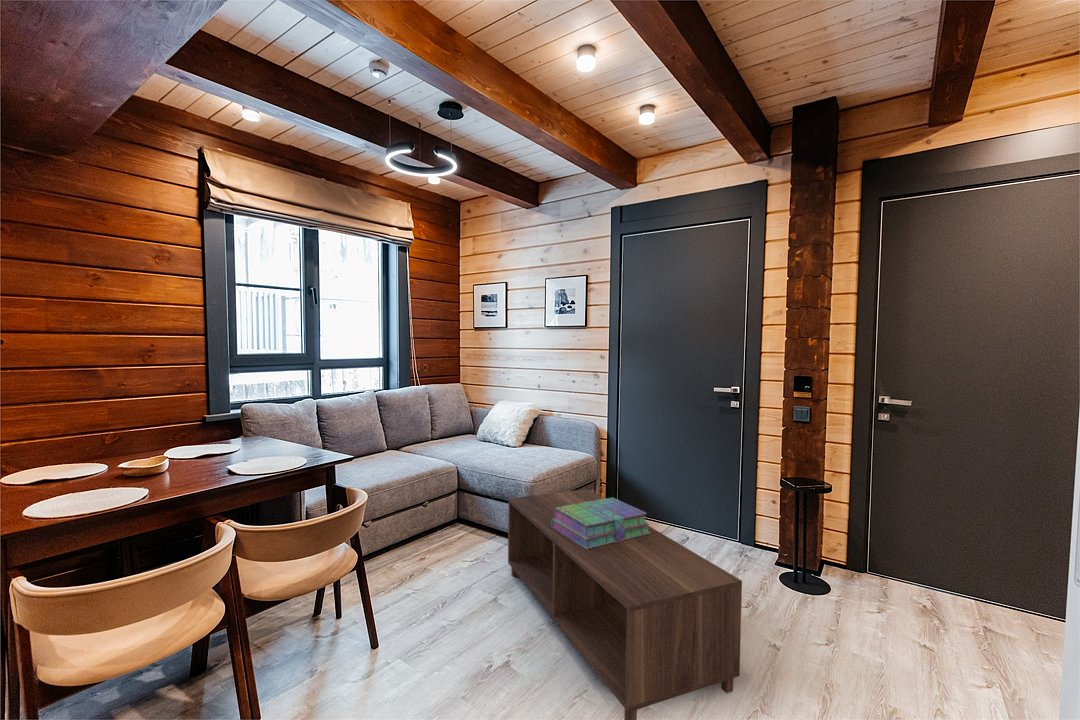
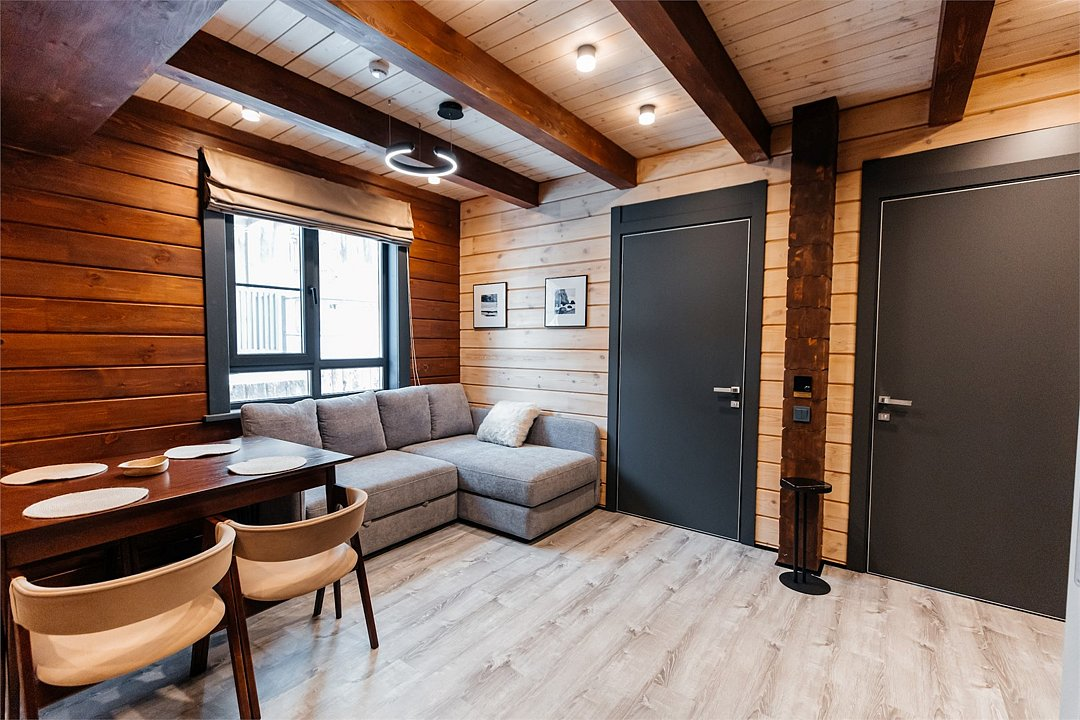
- coffee table (601, 576)
- stack of books (600, 519)
